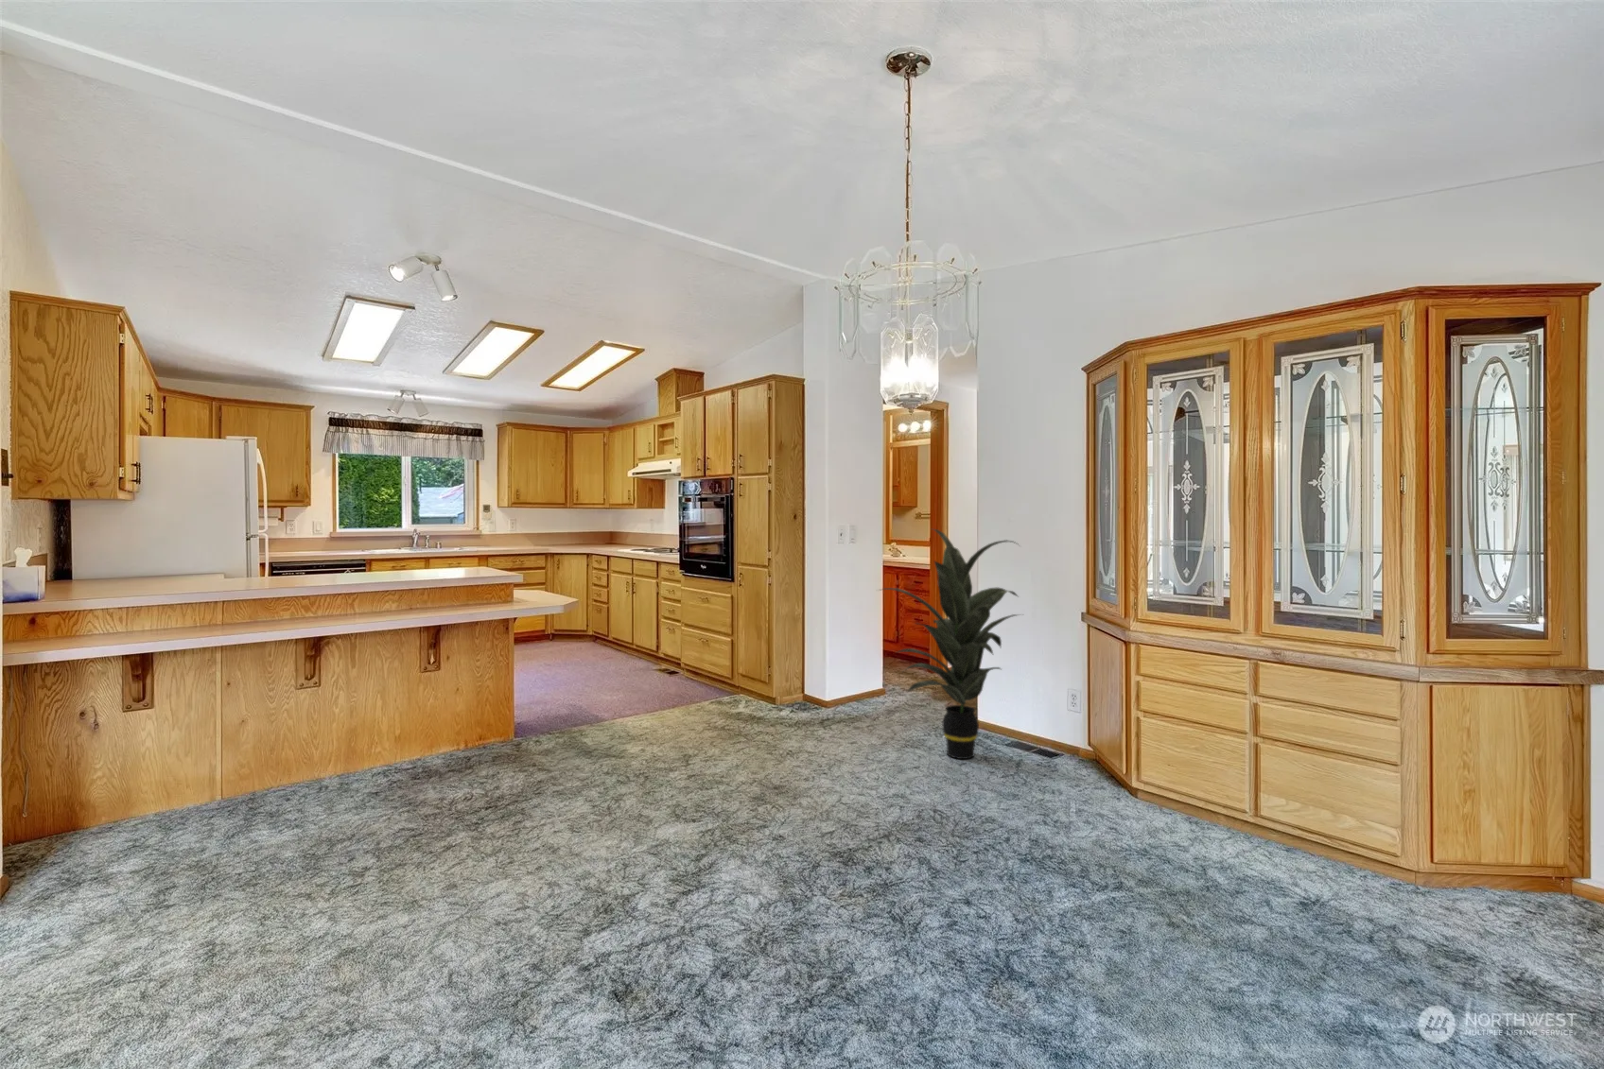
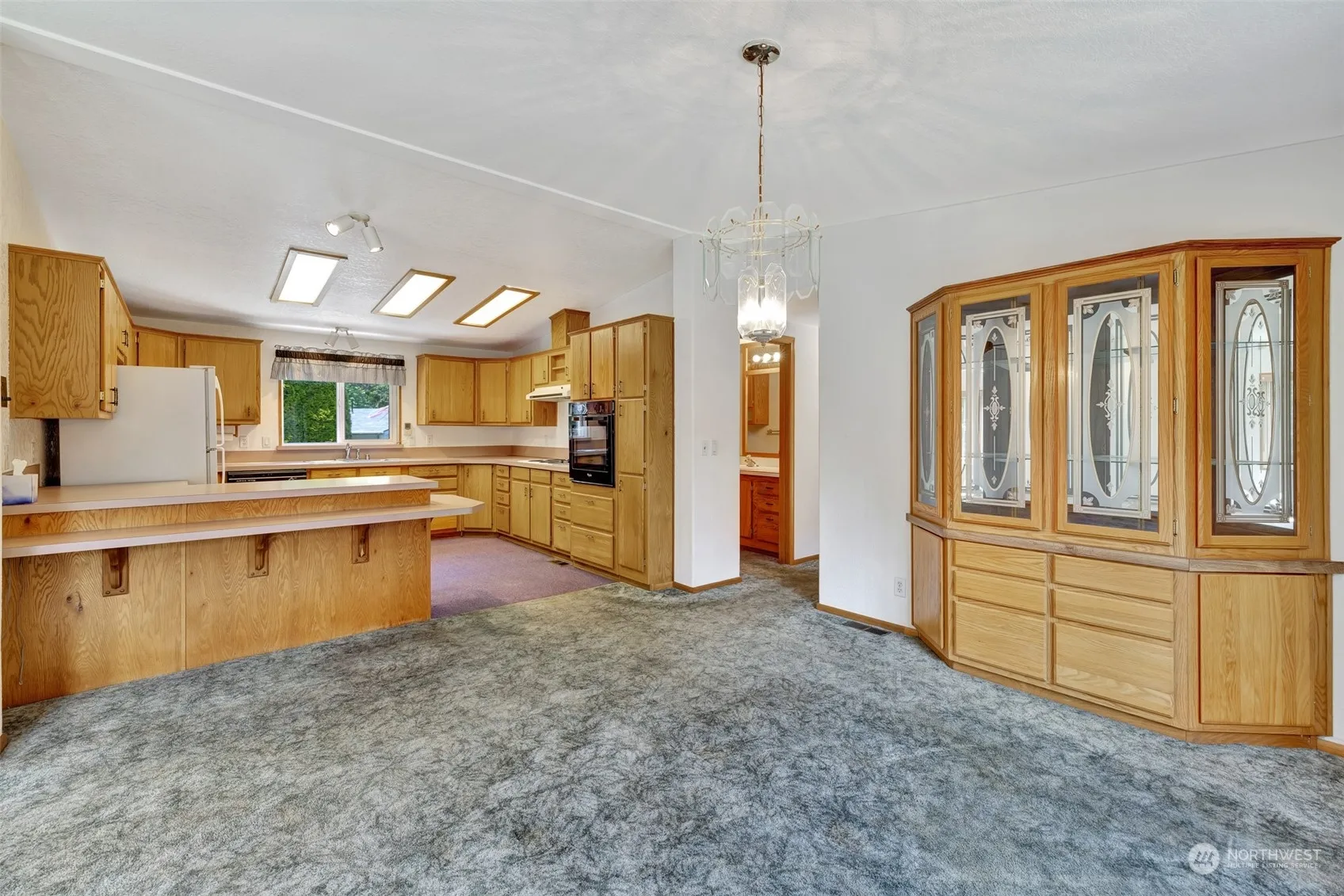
- indoor plant (955, 639)
